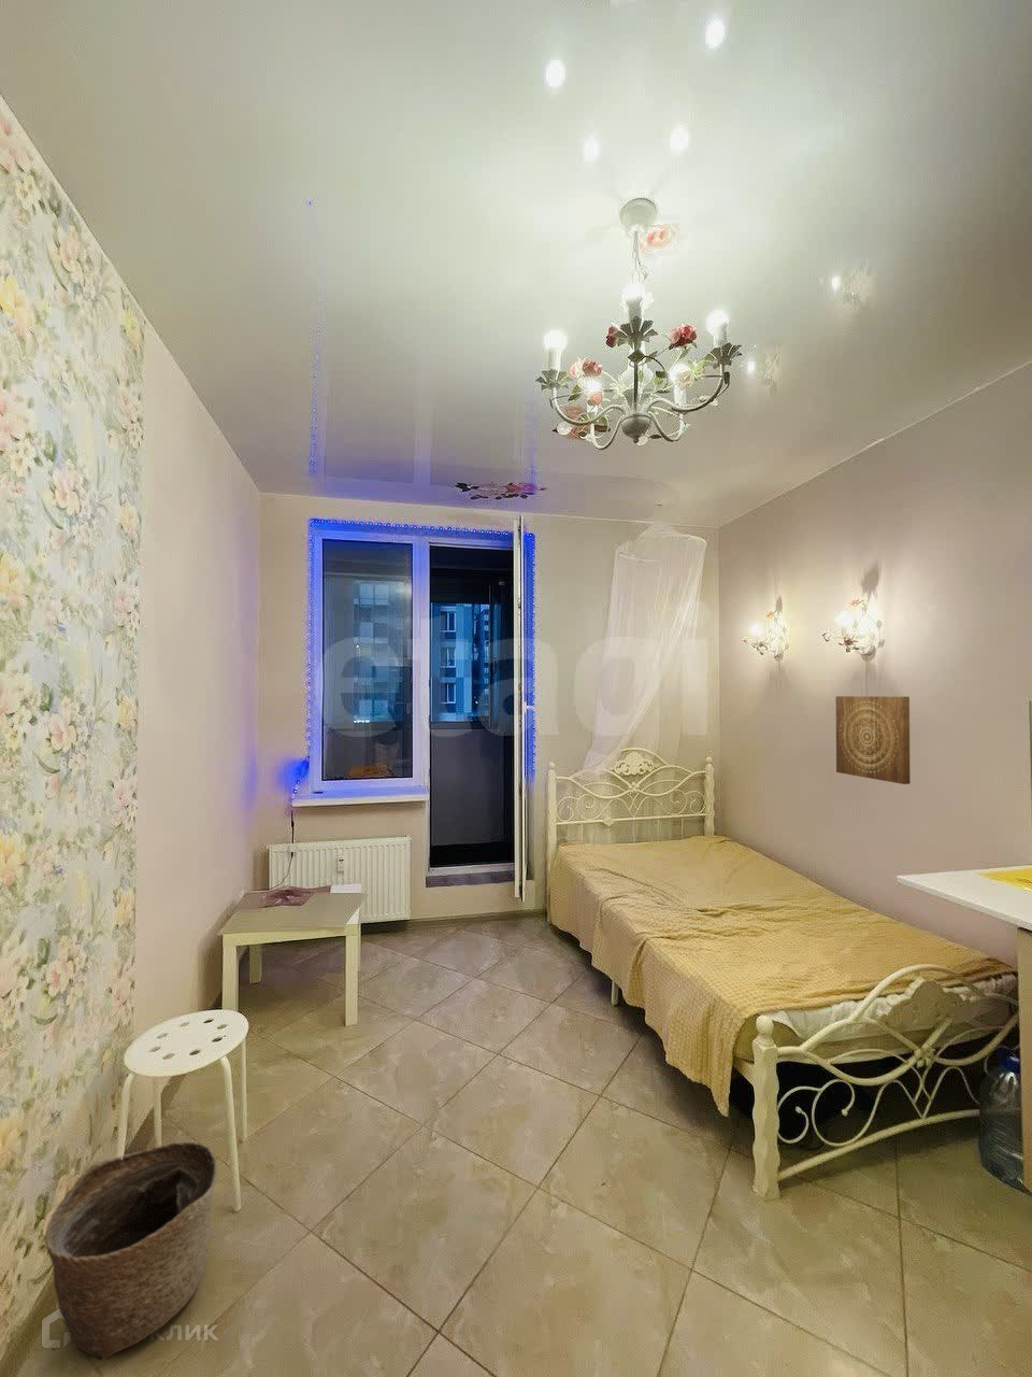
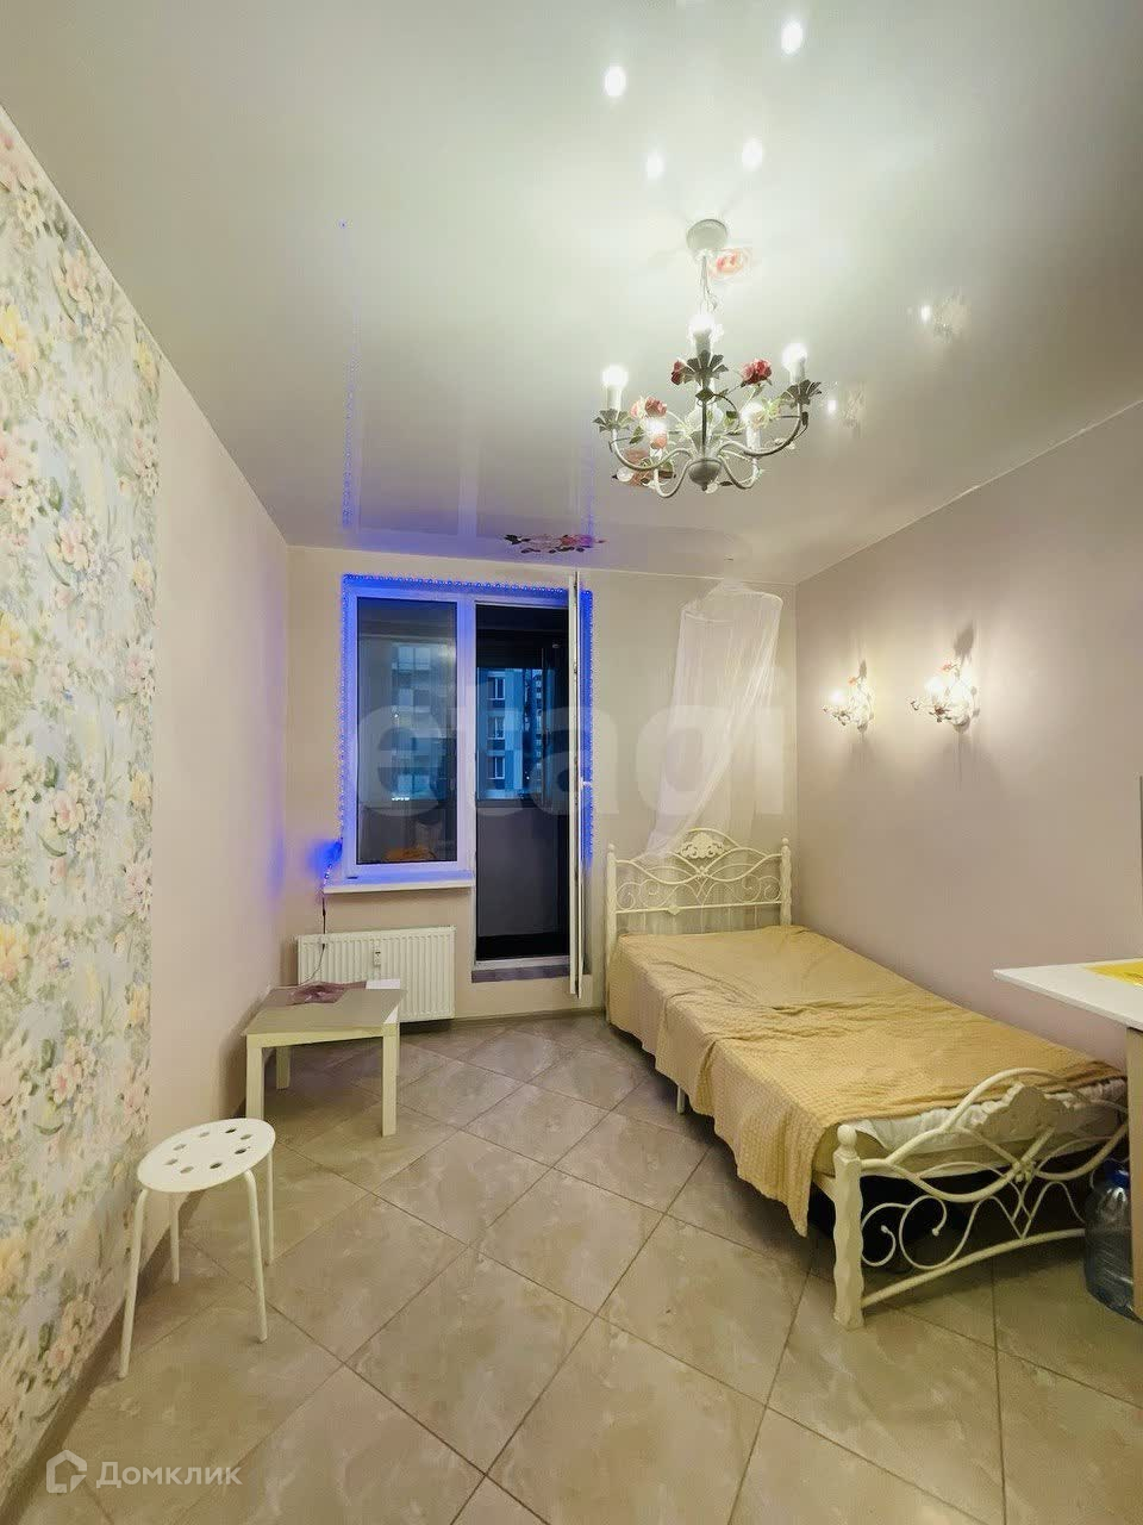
- basket (137, 1237)
- wall art (869, 737)
